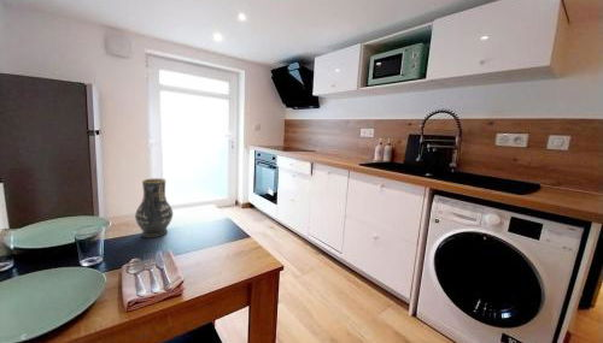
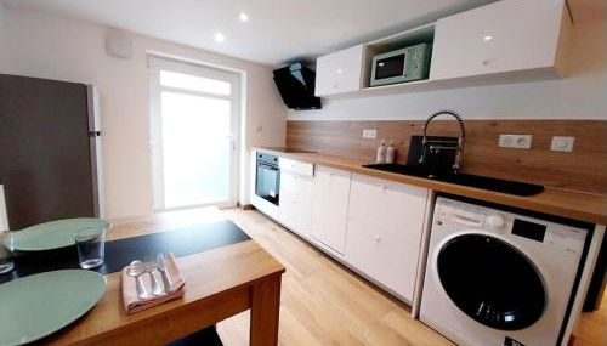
- vase (154, 206)
